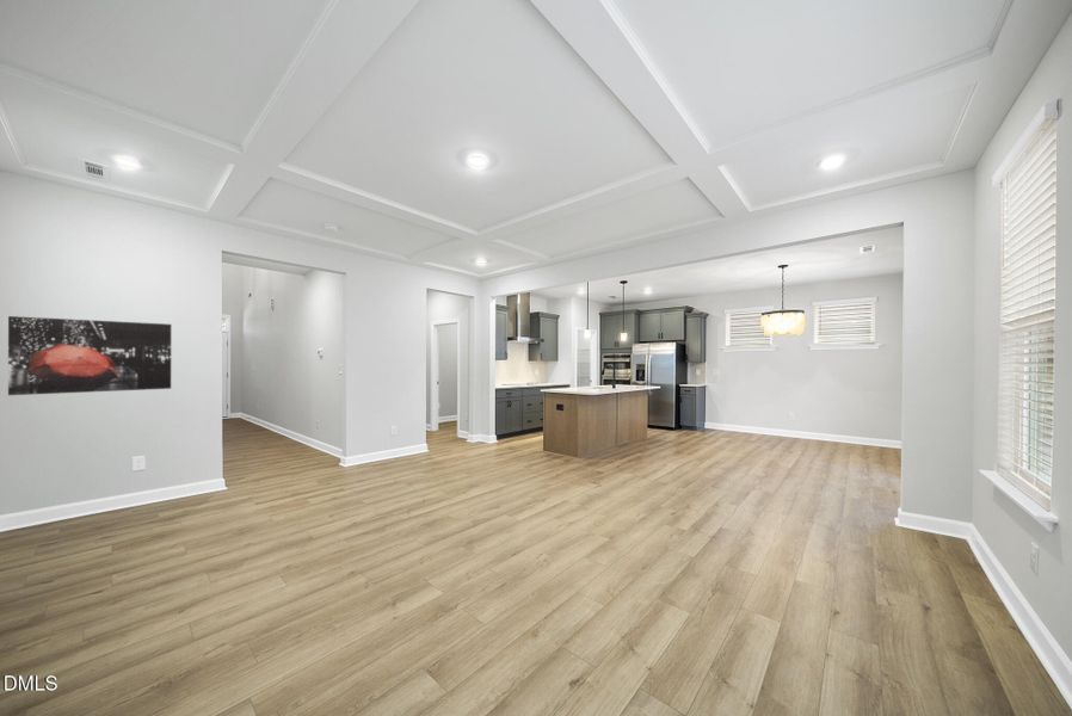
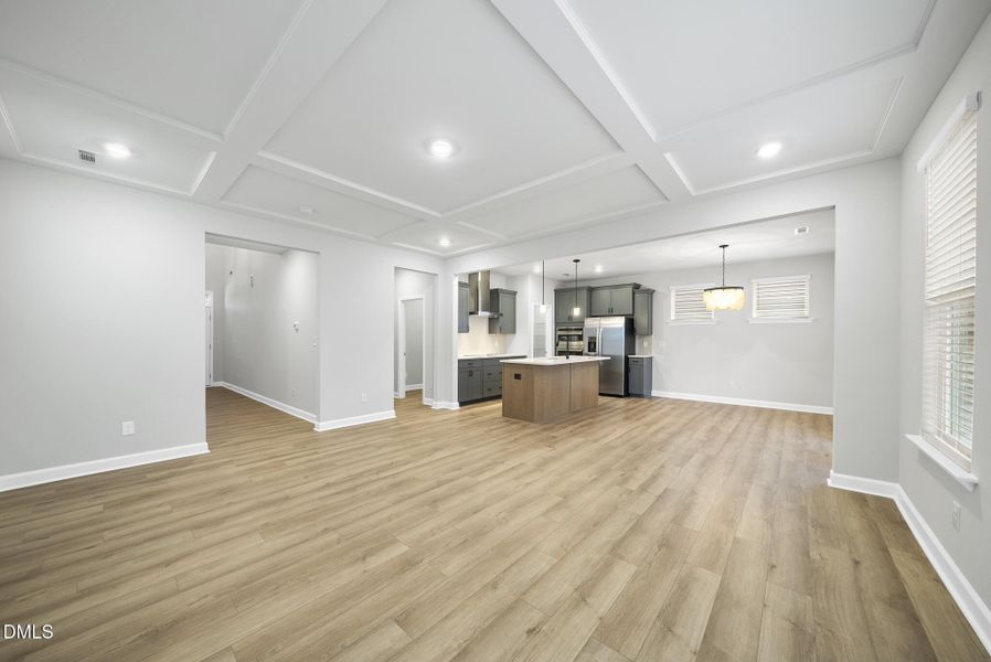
- wall art (98, 356)
